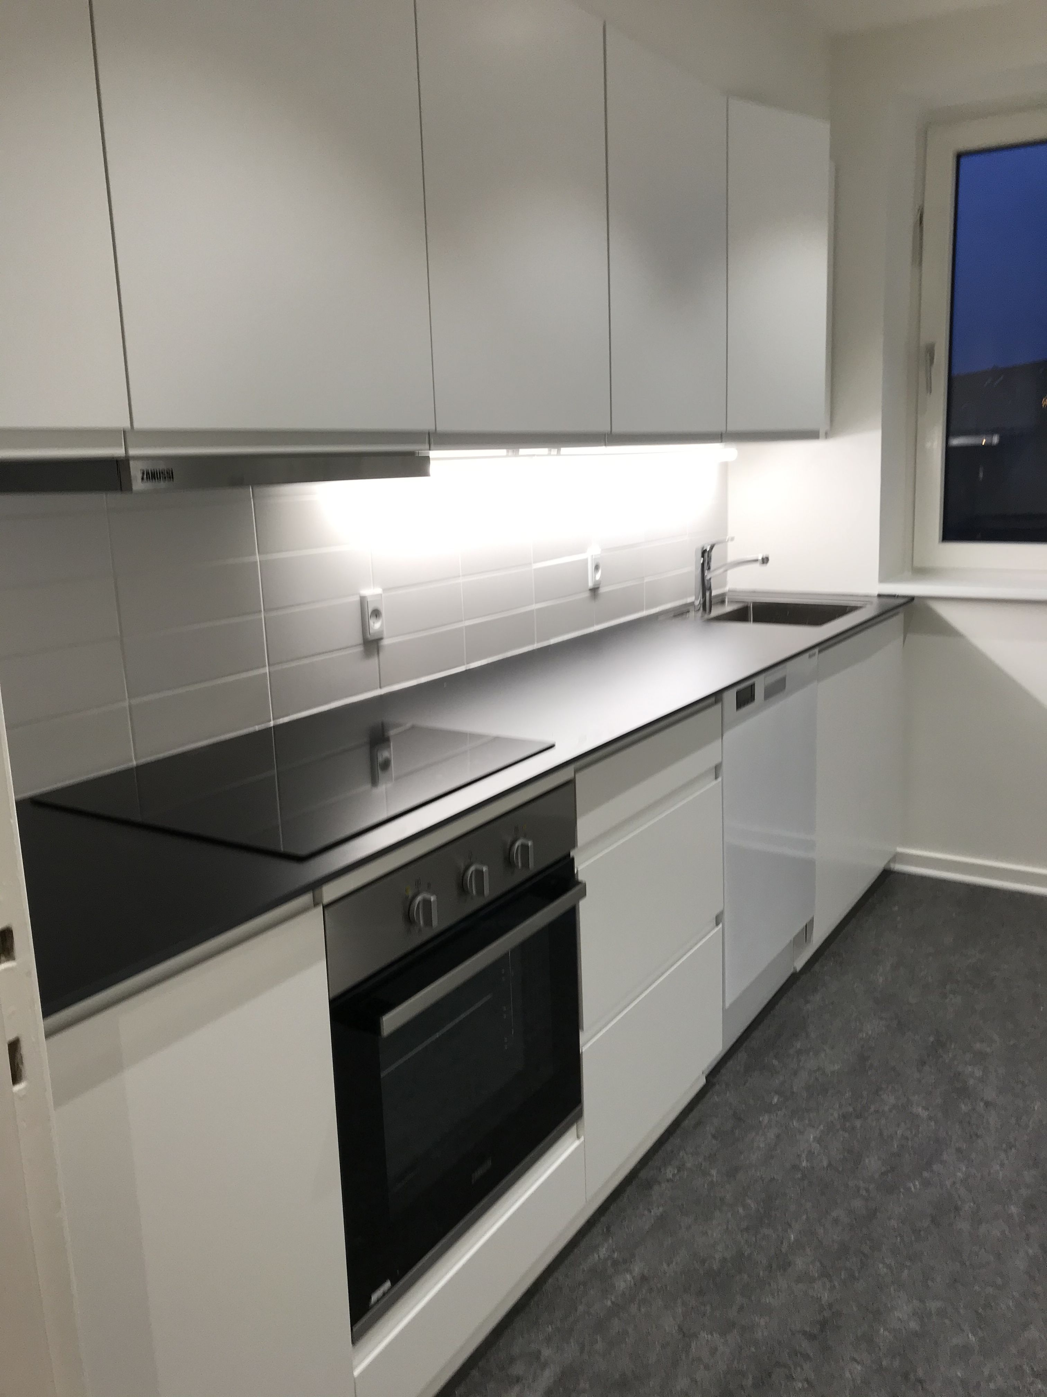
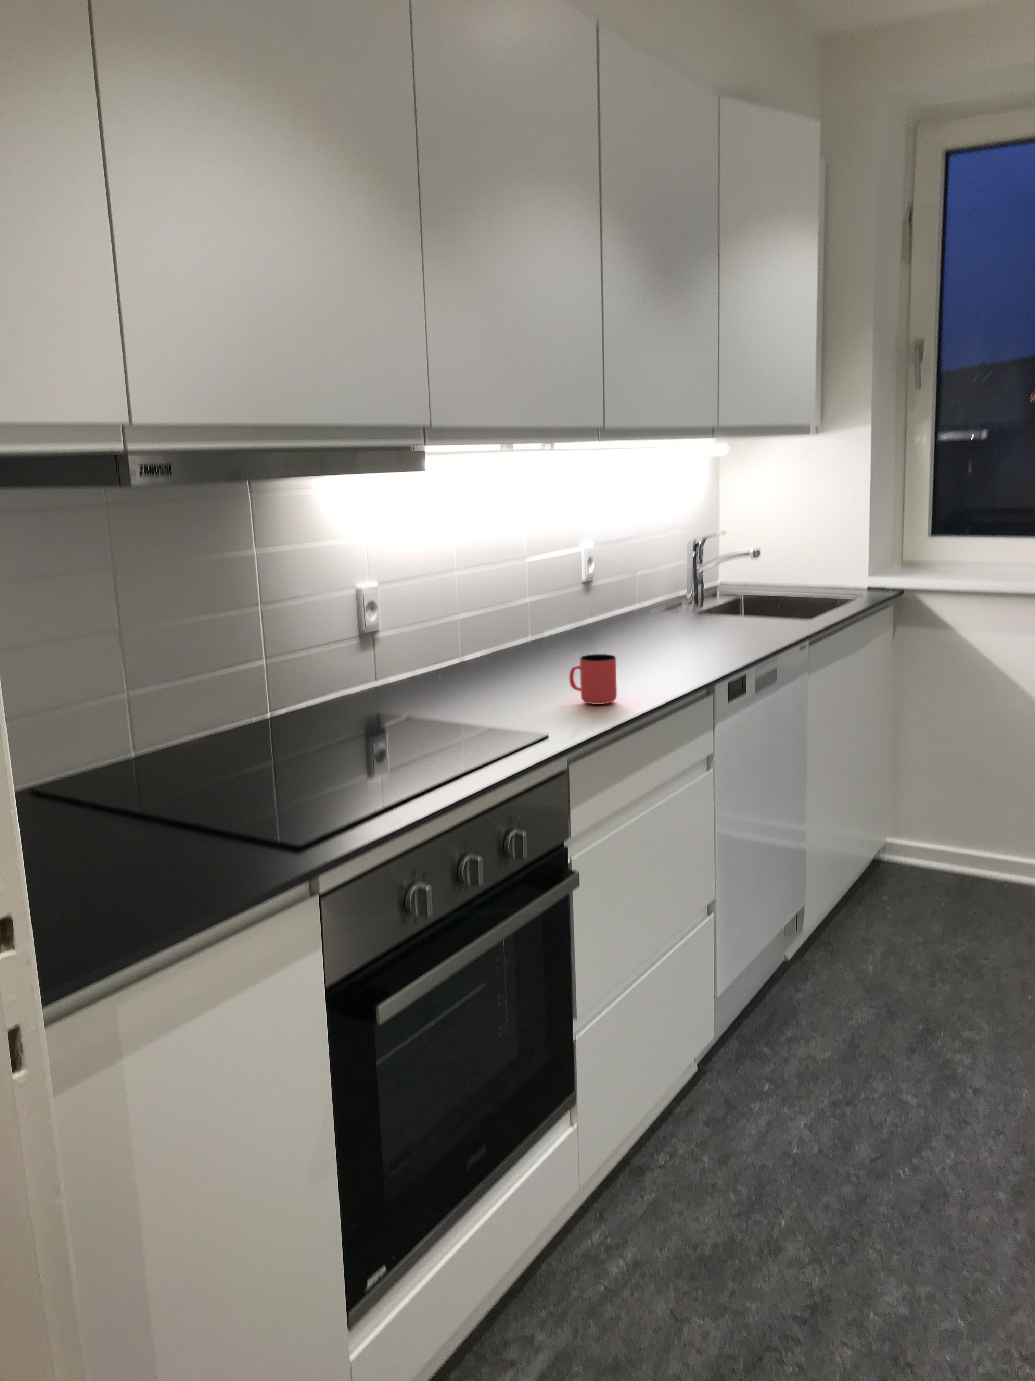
+ cup (591, 679)
